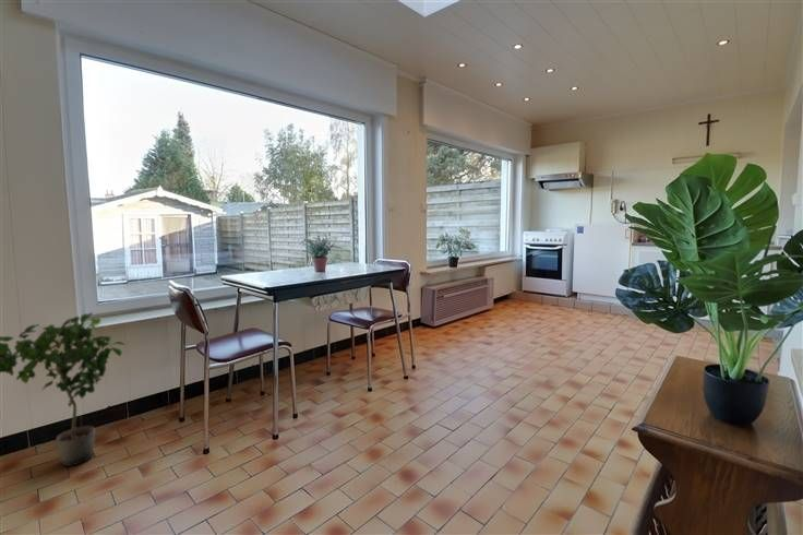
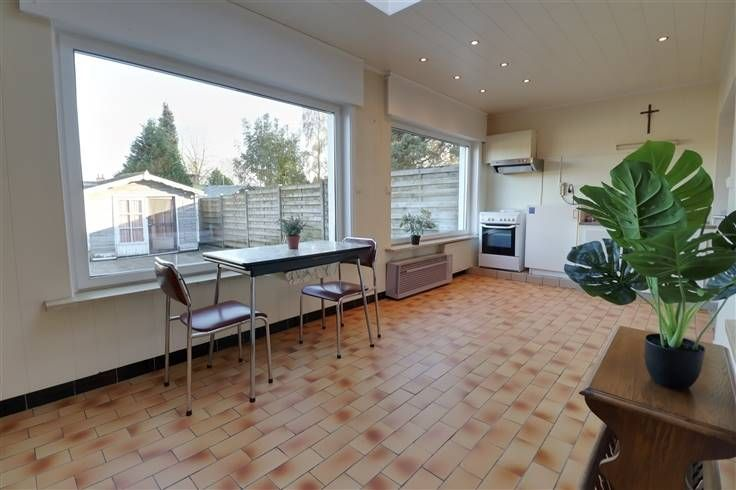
- potted plant (63, 391)
